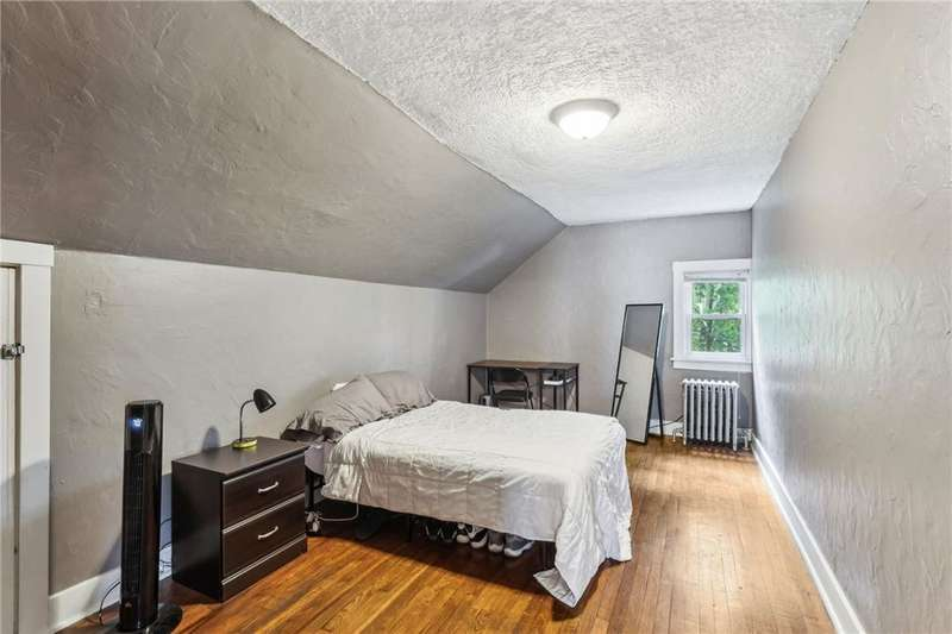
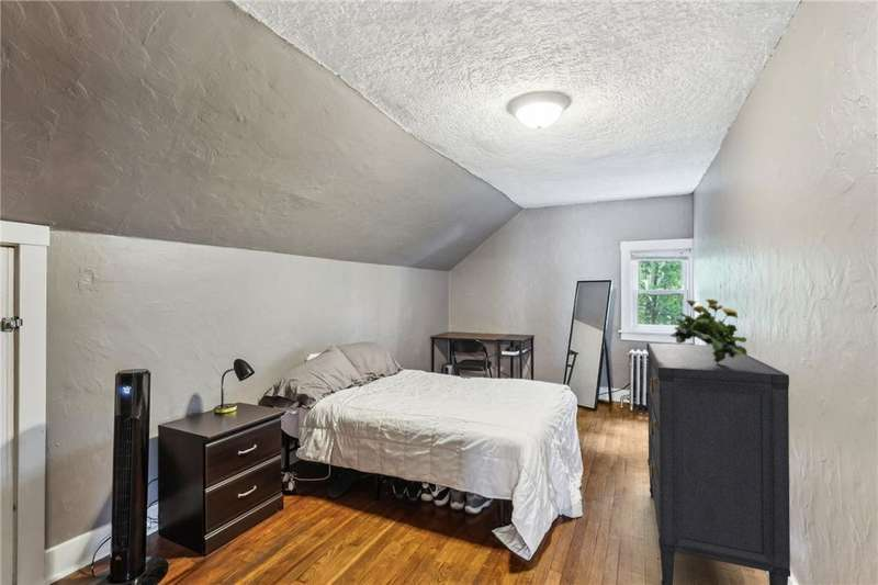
+ dresser (699, 449)
+ flowering plant (705, 330)
